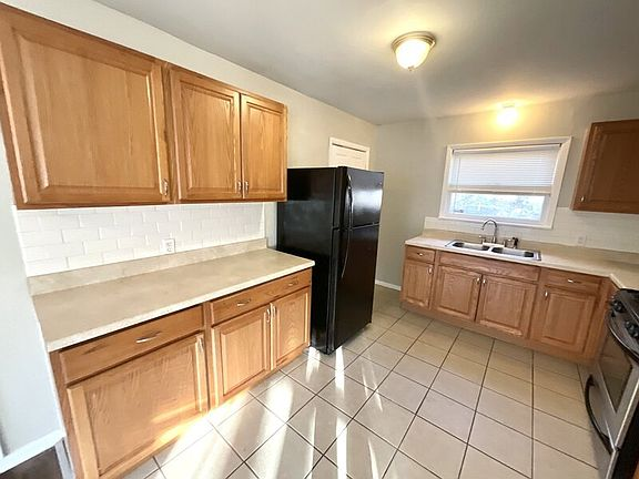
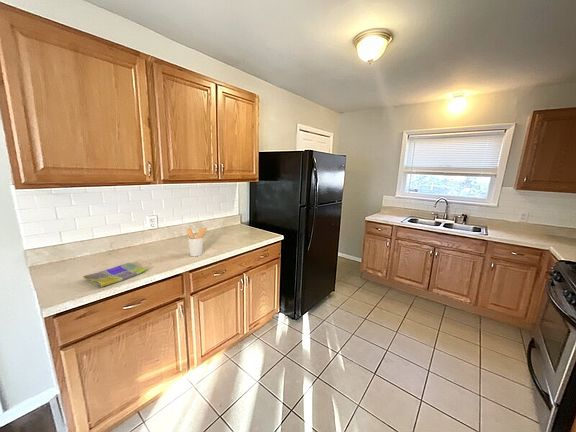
+ utensil holder (198, 240)
+ dish towel (116, 273)
